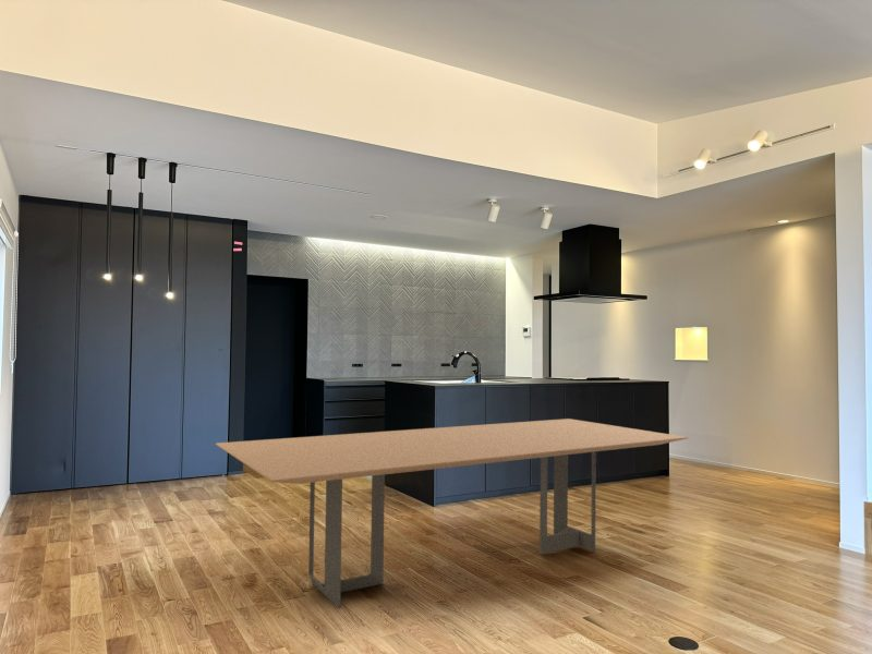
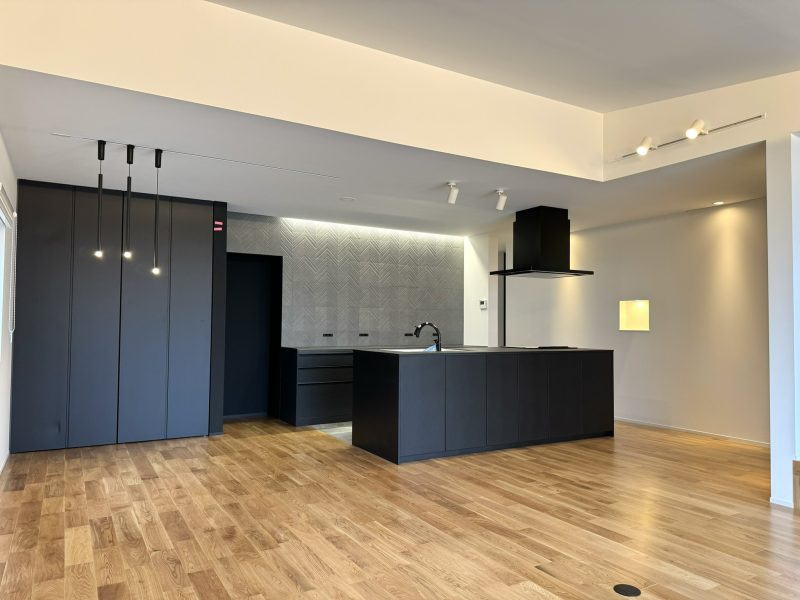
- dining table (461, 465)
